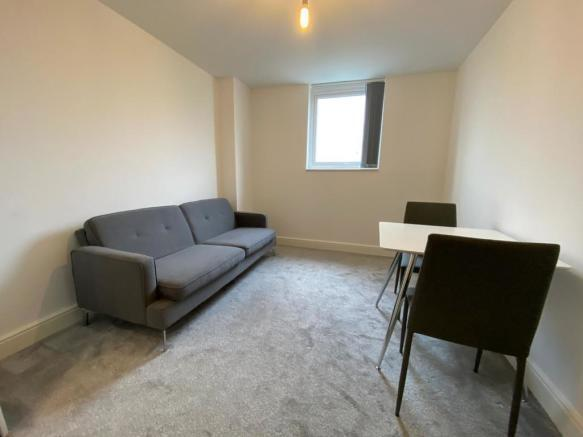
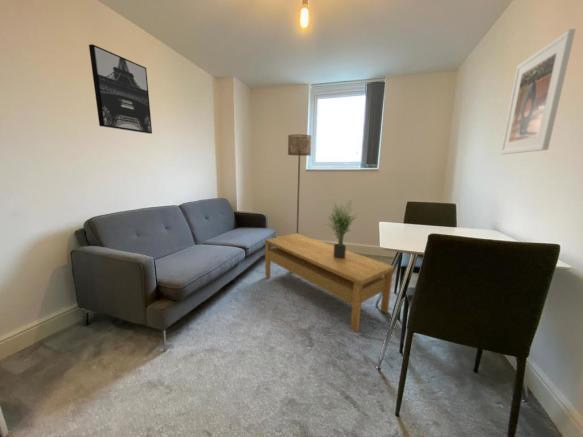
+ potted plant (339, 228)
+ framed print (530, 103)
+ wall art (124, 94)
+ coffee table (319, 271)
+ floor lamp (298, 196)
